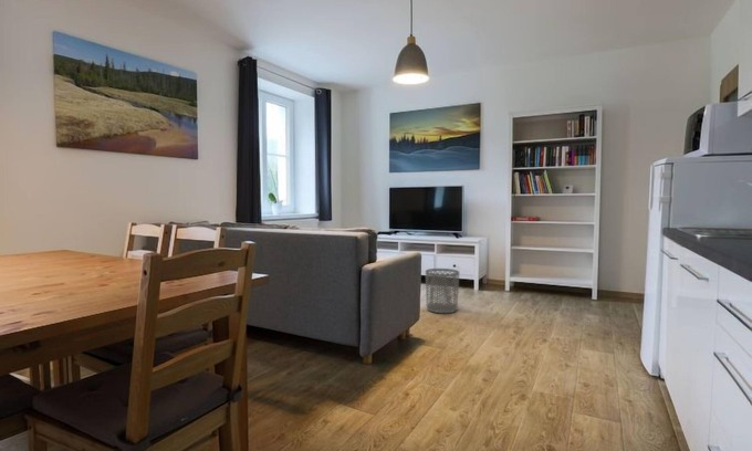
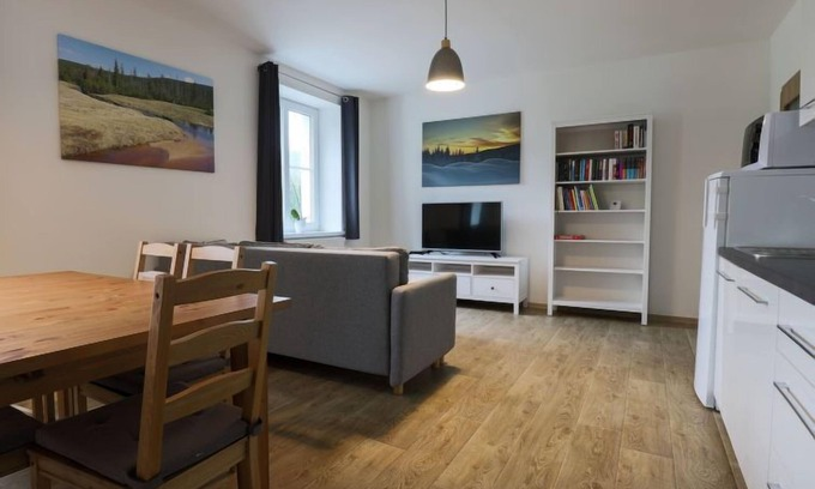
- waste bin (441, 290)
